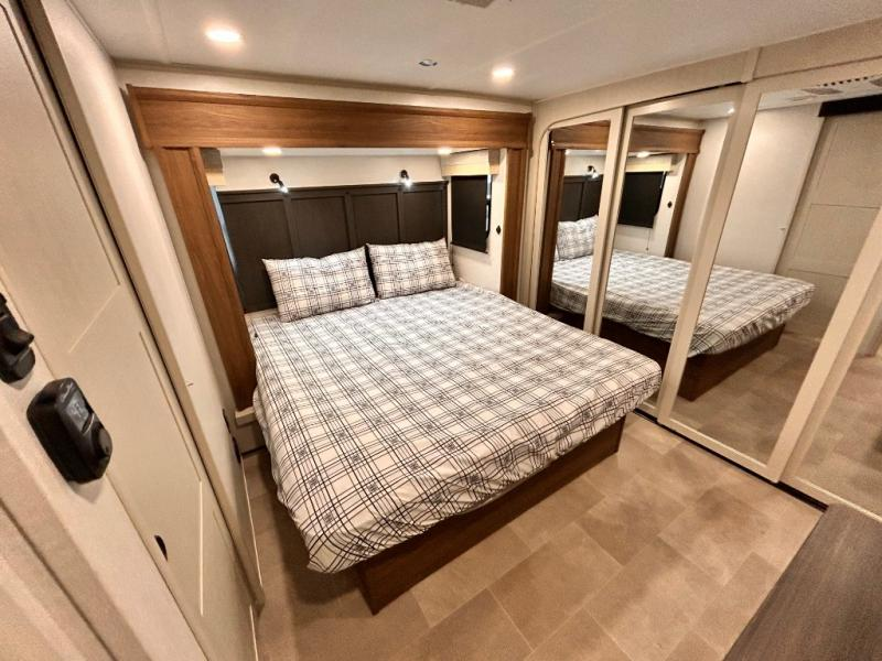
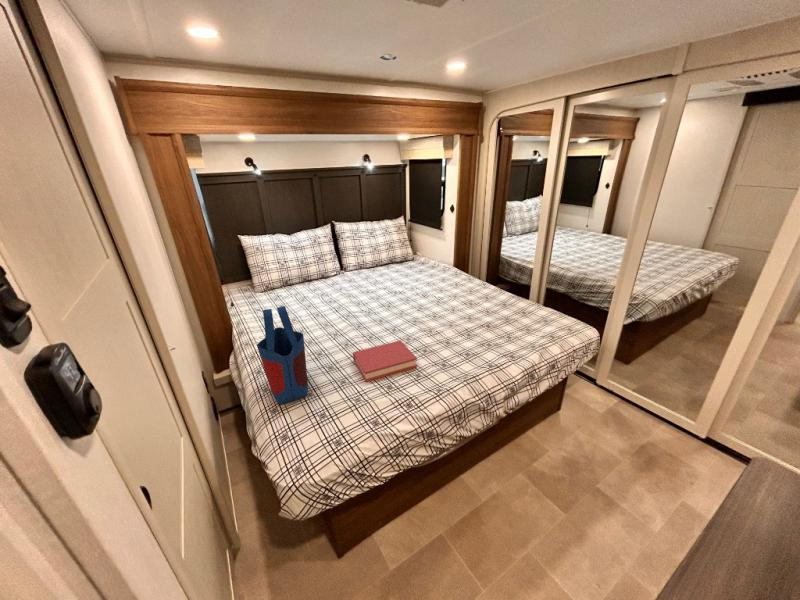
+ hardback book (384, 359)
+ tote bag (282, 348)
